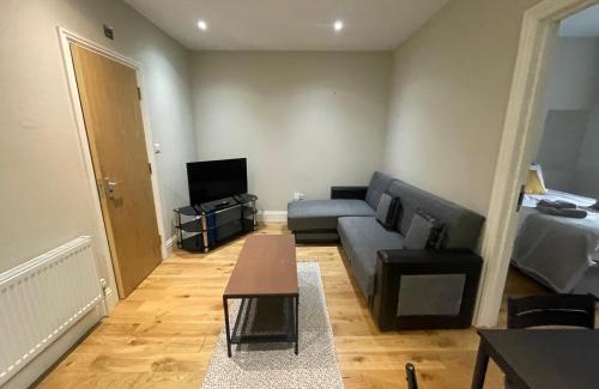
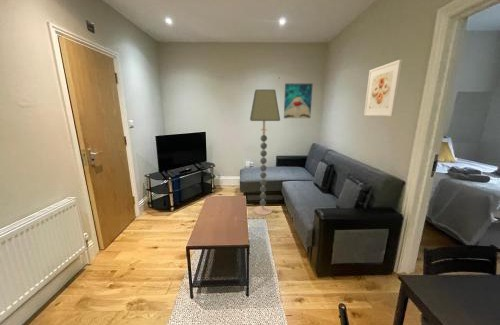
+ wall art (297, 101)
+ floor lamp (263, 154)
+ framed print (380, 91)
